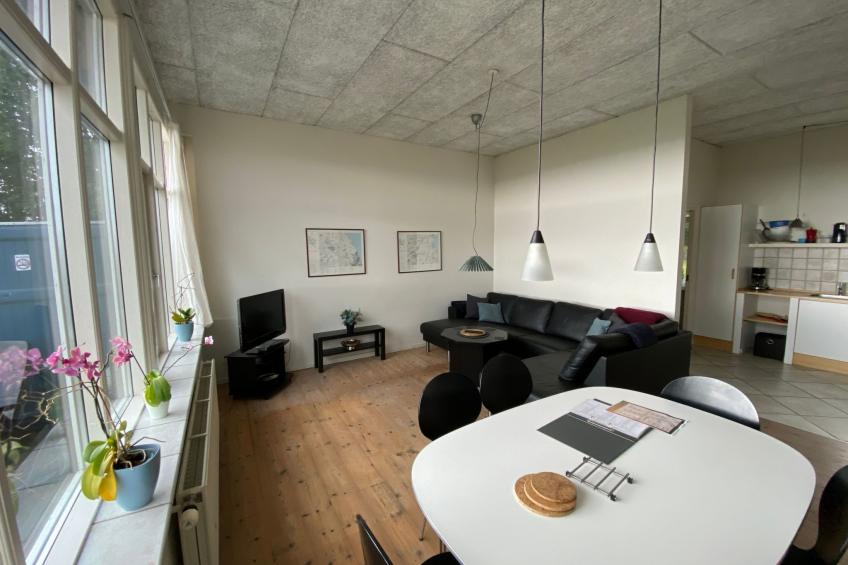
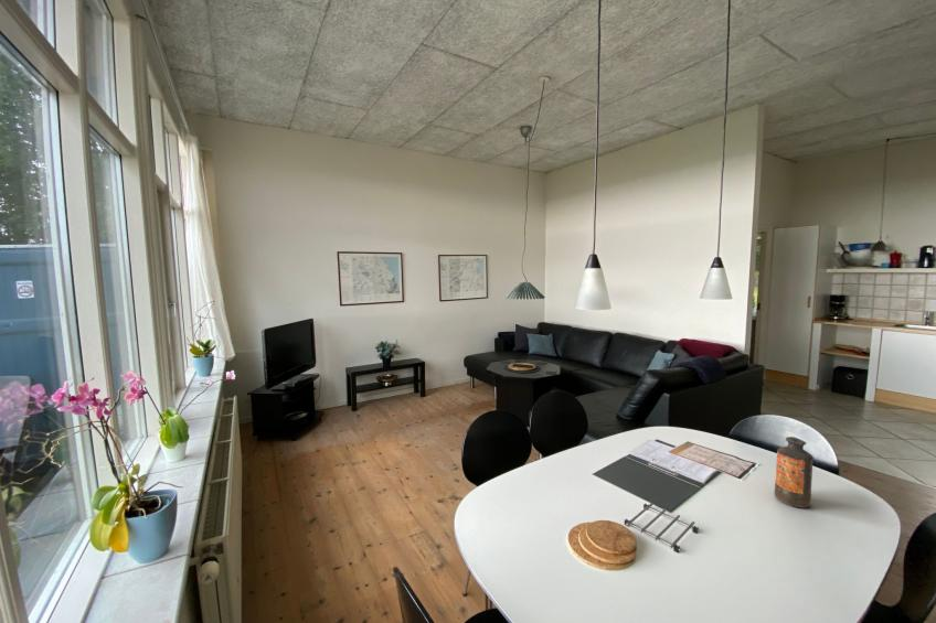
+ bottle (794, 470)
